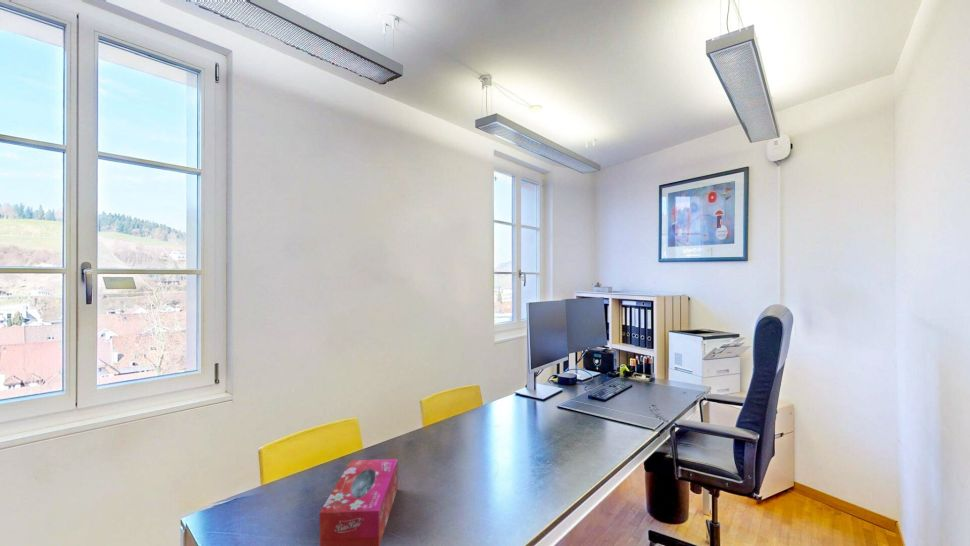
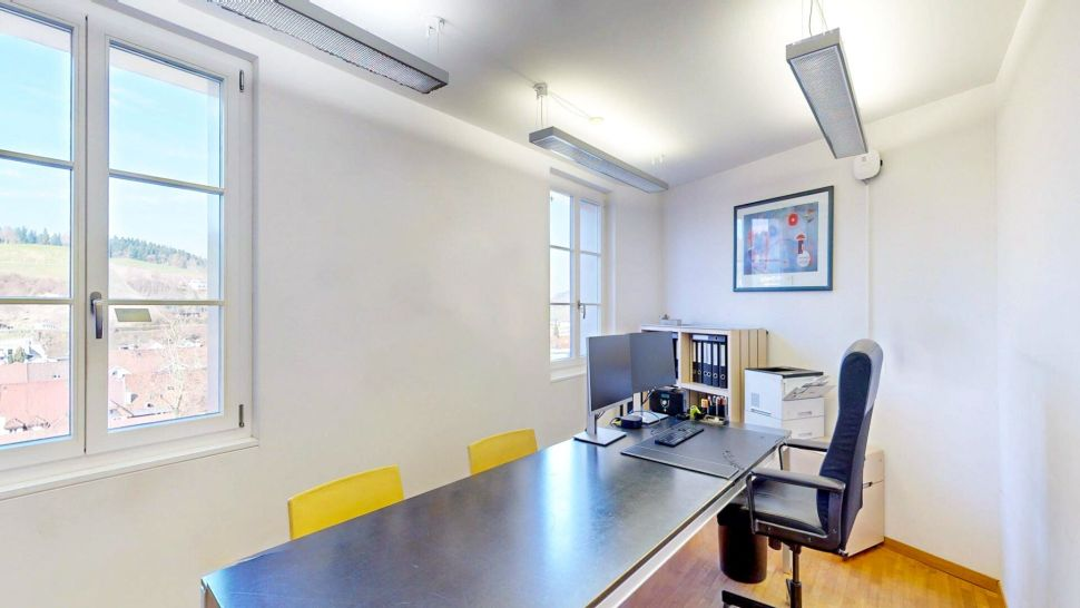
- tissue box (363, 499)
